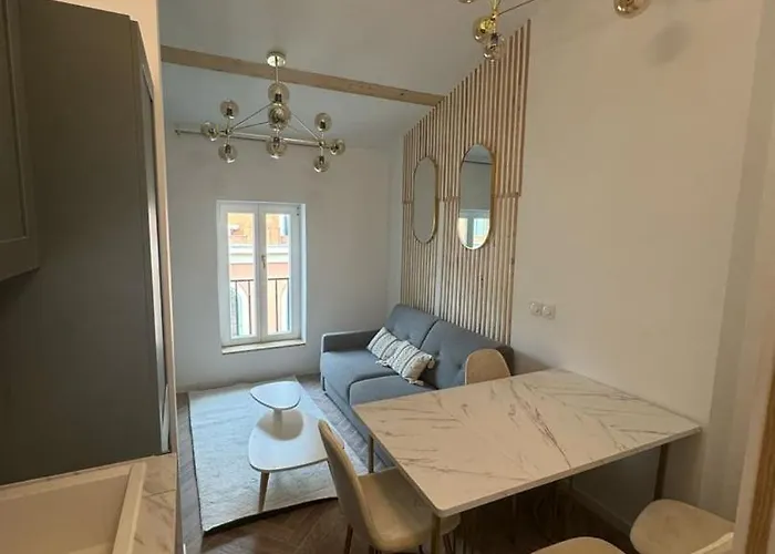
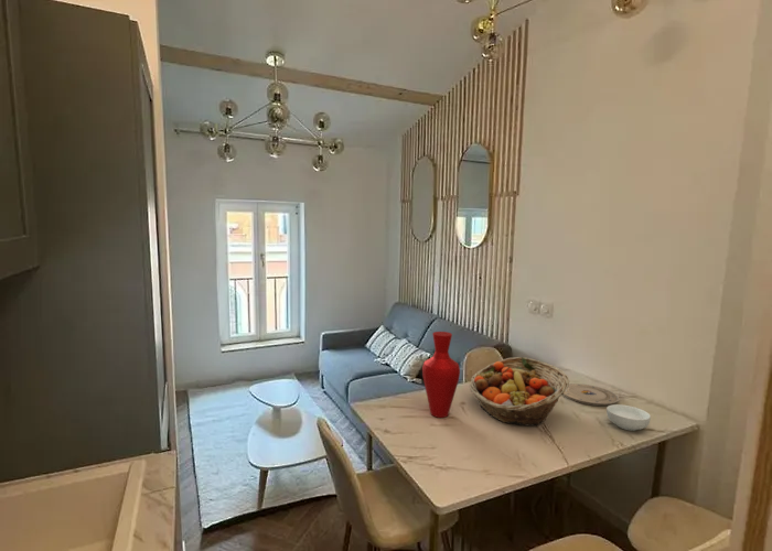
+ plate (588, 395)
+ cereal bowl (628, 419)
+ vase (440, 374)
+ fruit basket (516, 388)
